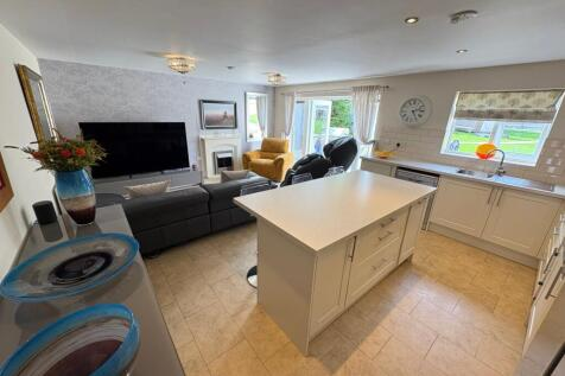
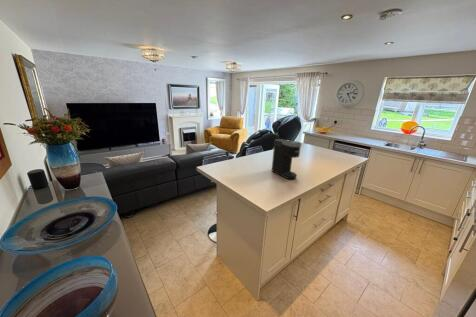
+ coffee maker (285, 157)
